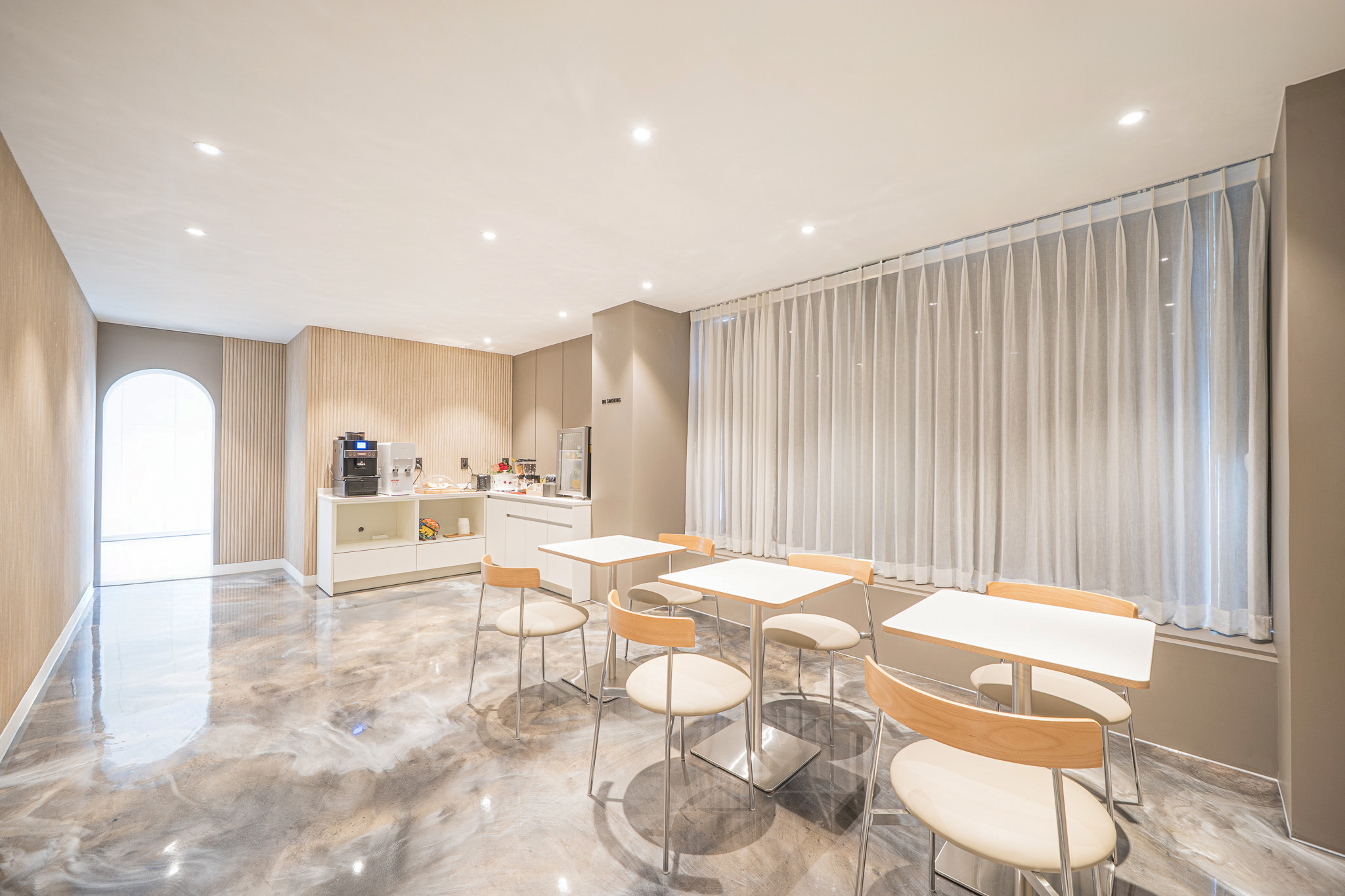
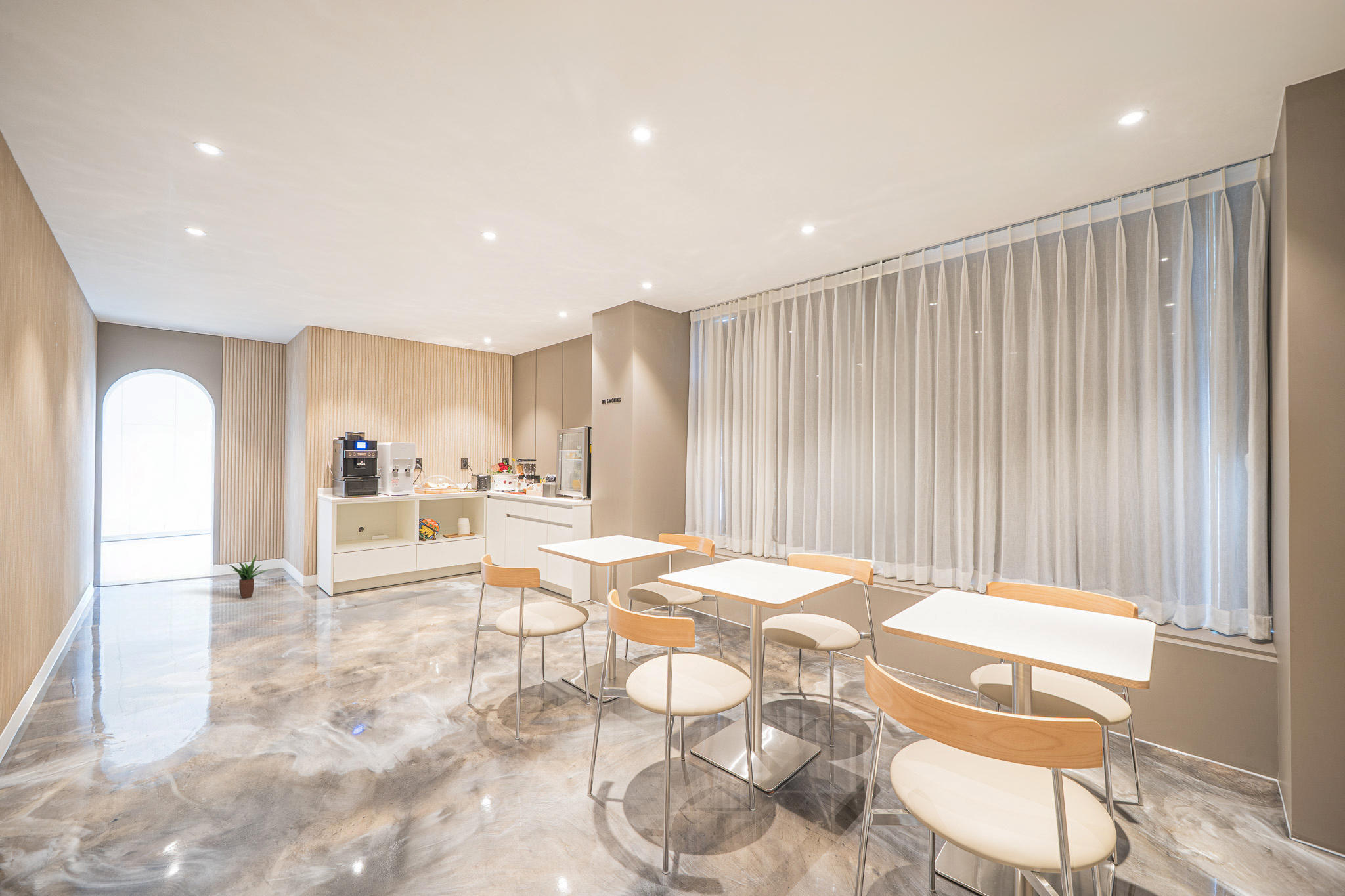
+ potted plant (249, 576)
